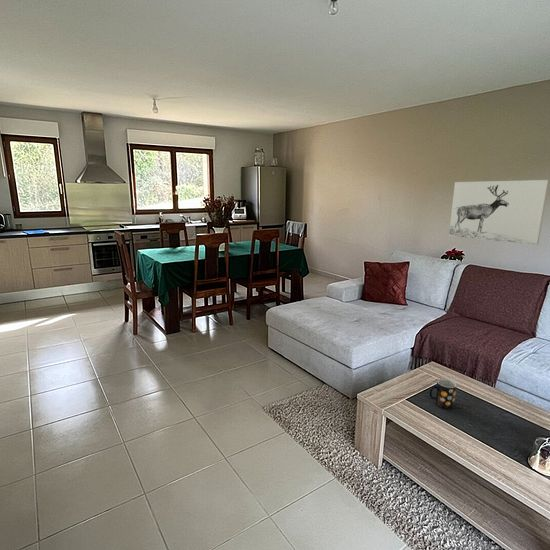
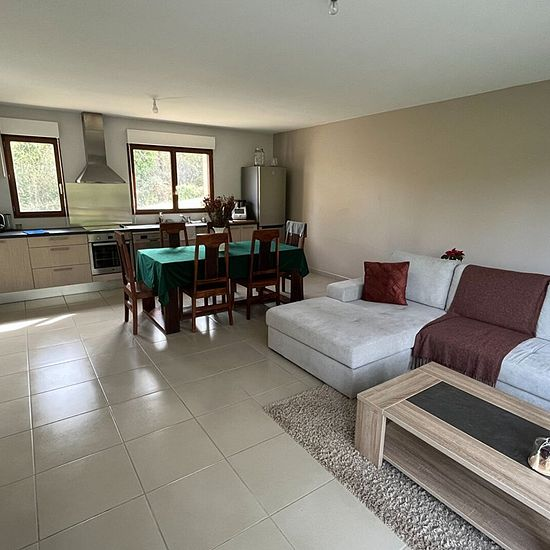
- wall art (493, 211)
- mug (442, 394)
